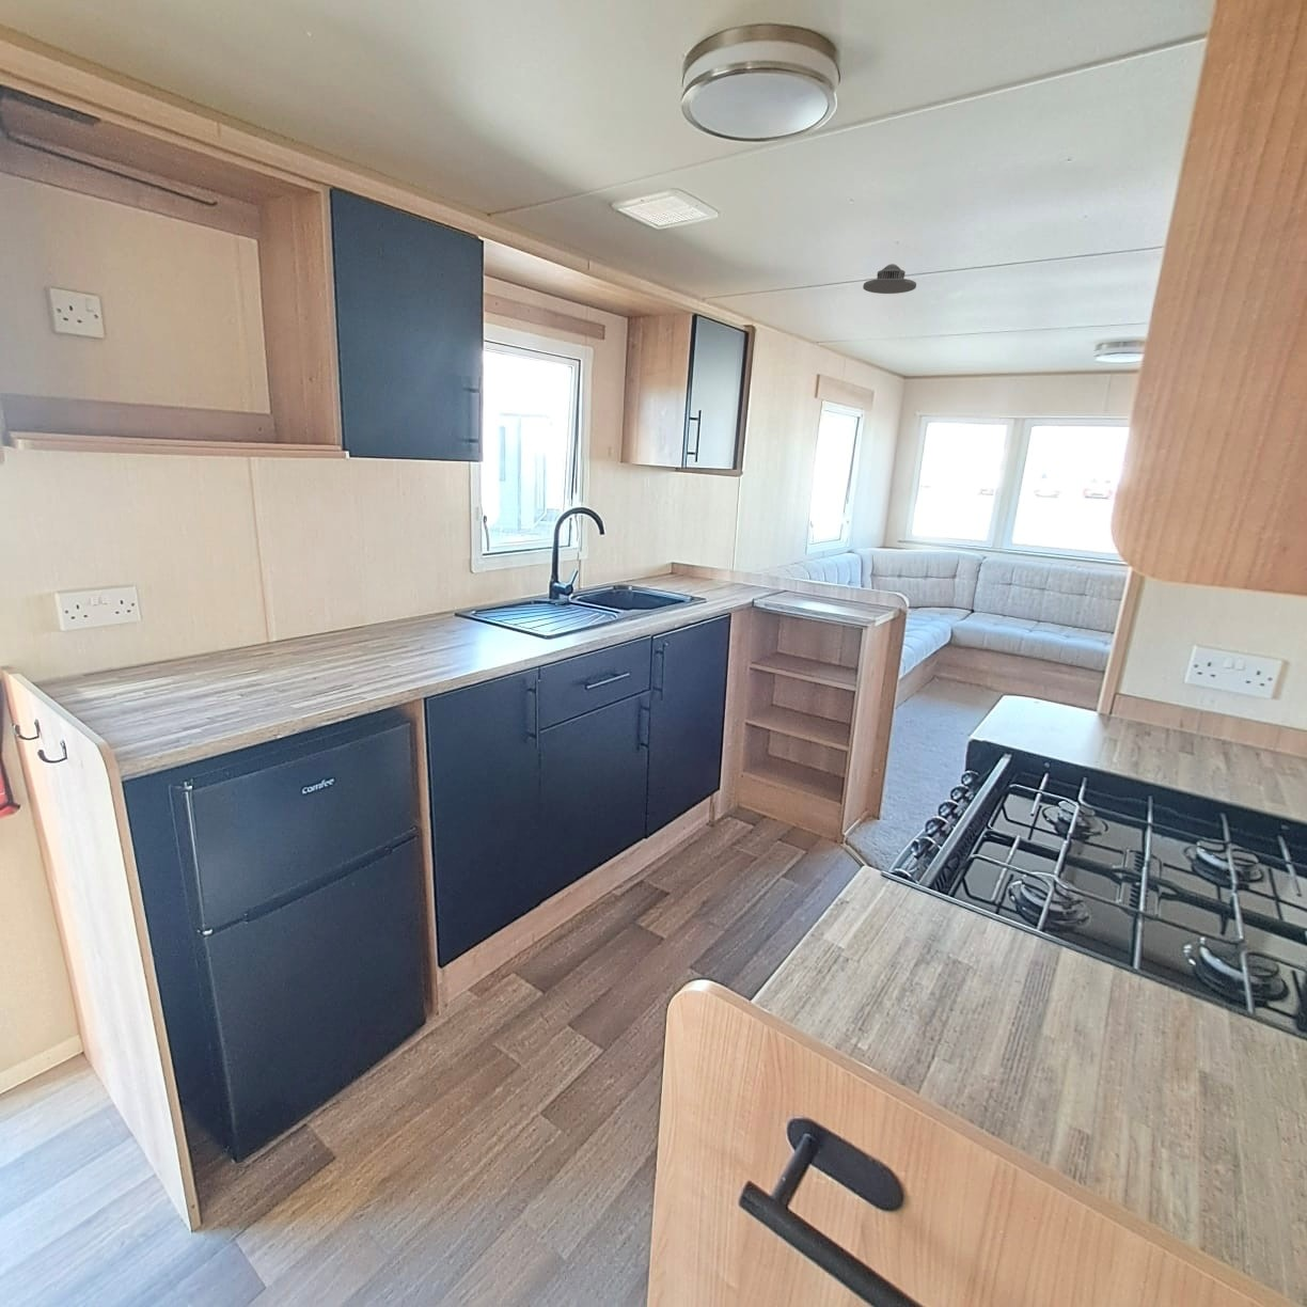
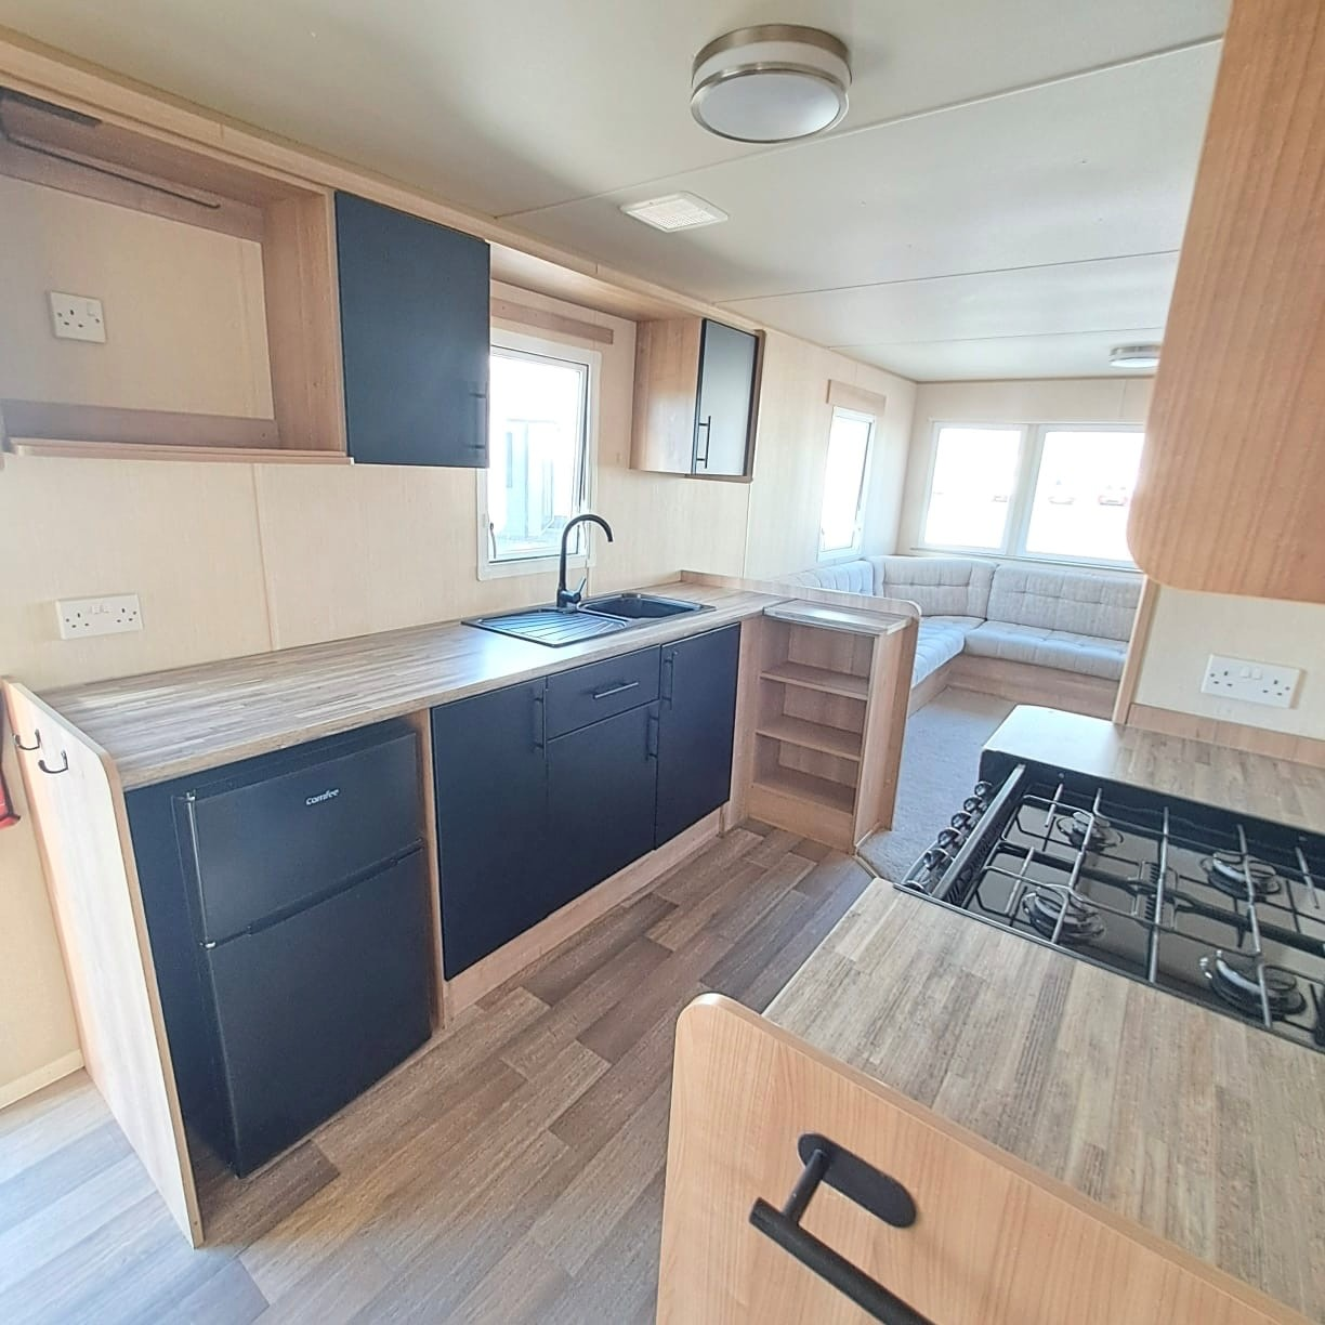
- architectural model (890, 274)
